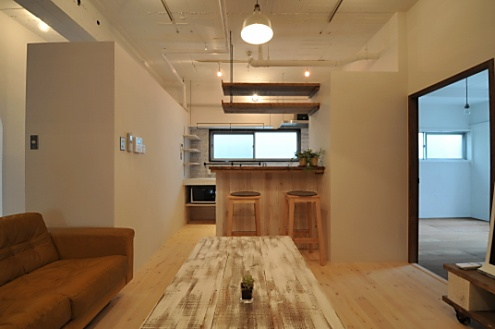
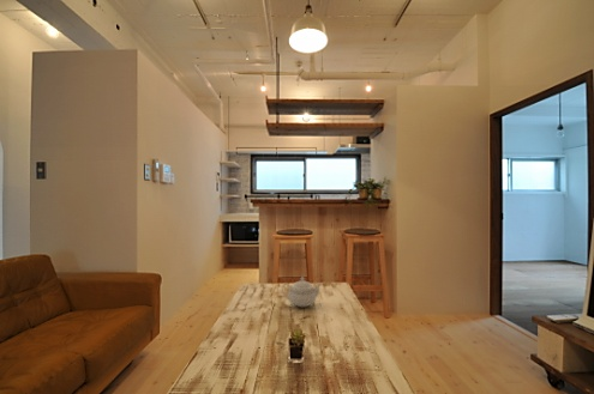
+ teapot (301, 291)
